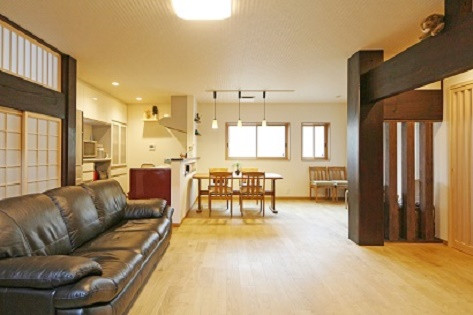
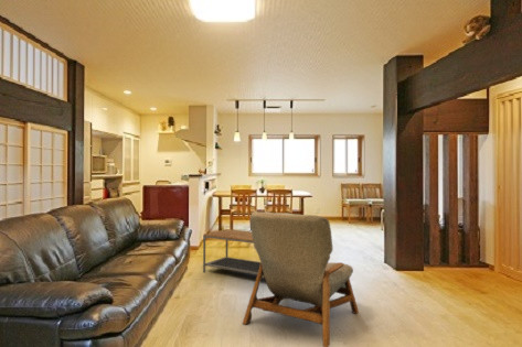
+ armchair (301, 263)
+ coffee table (245, 260)
